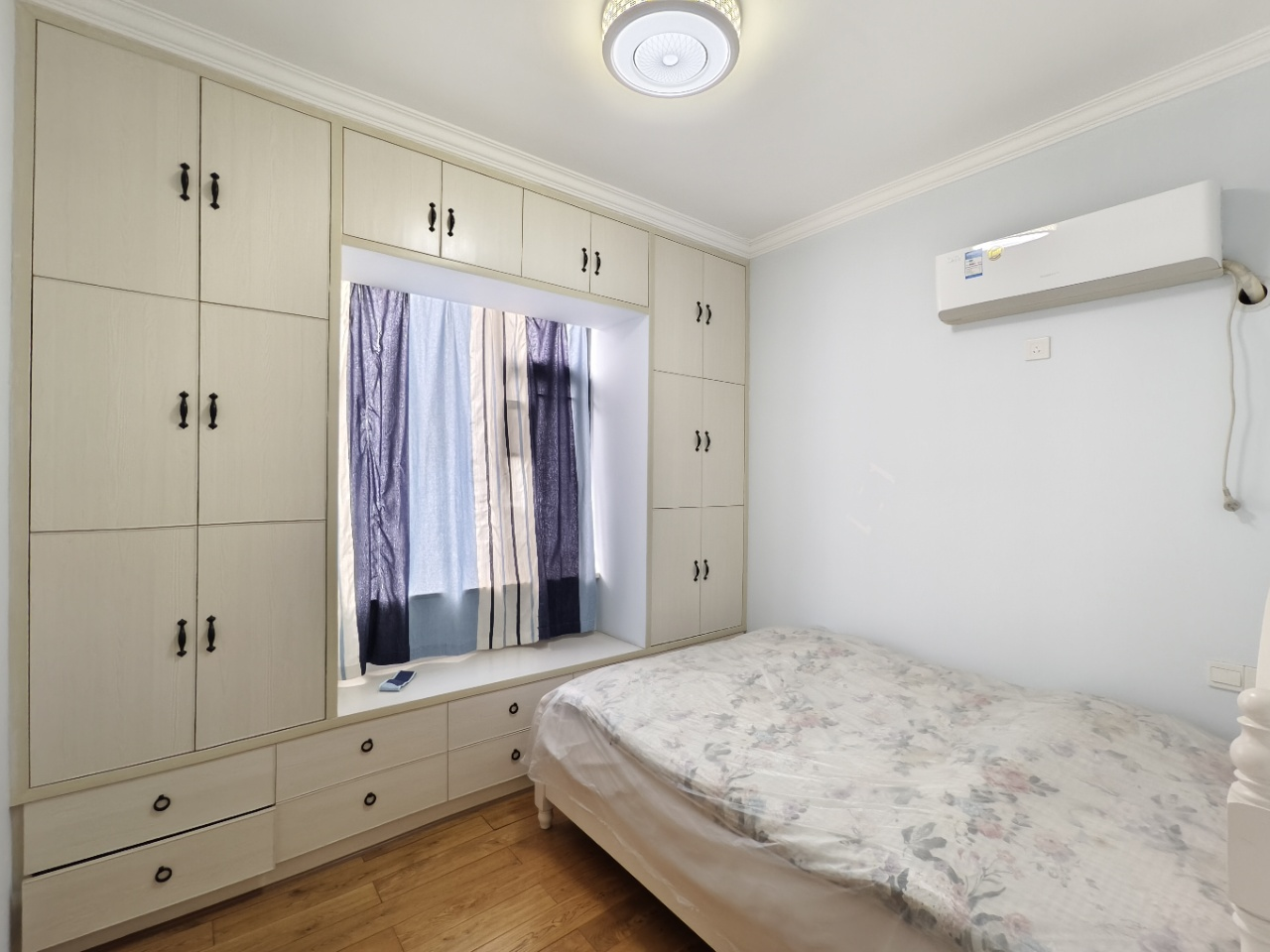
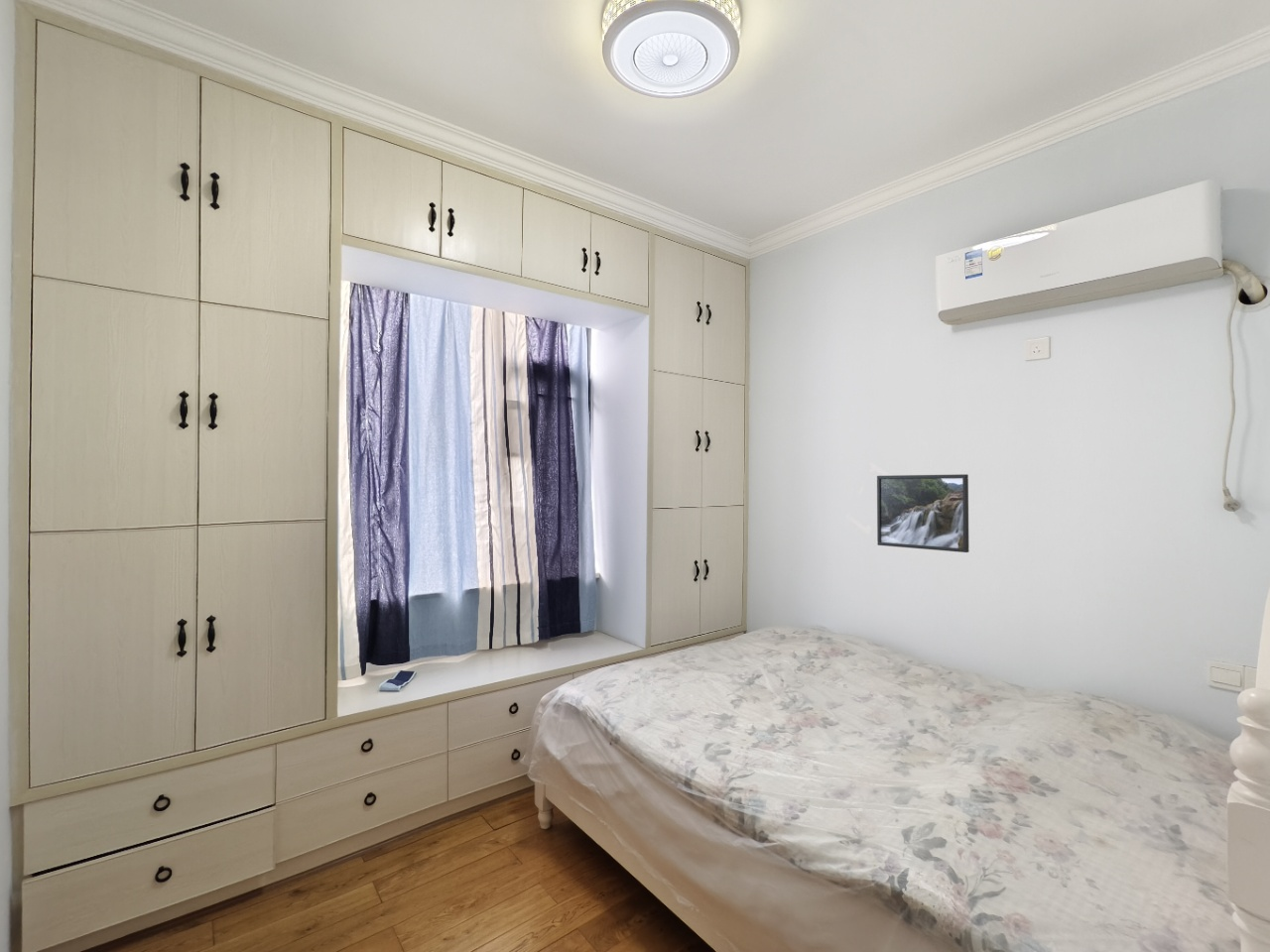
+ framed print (920, 512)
